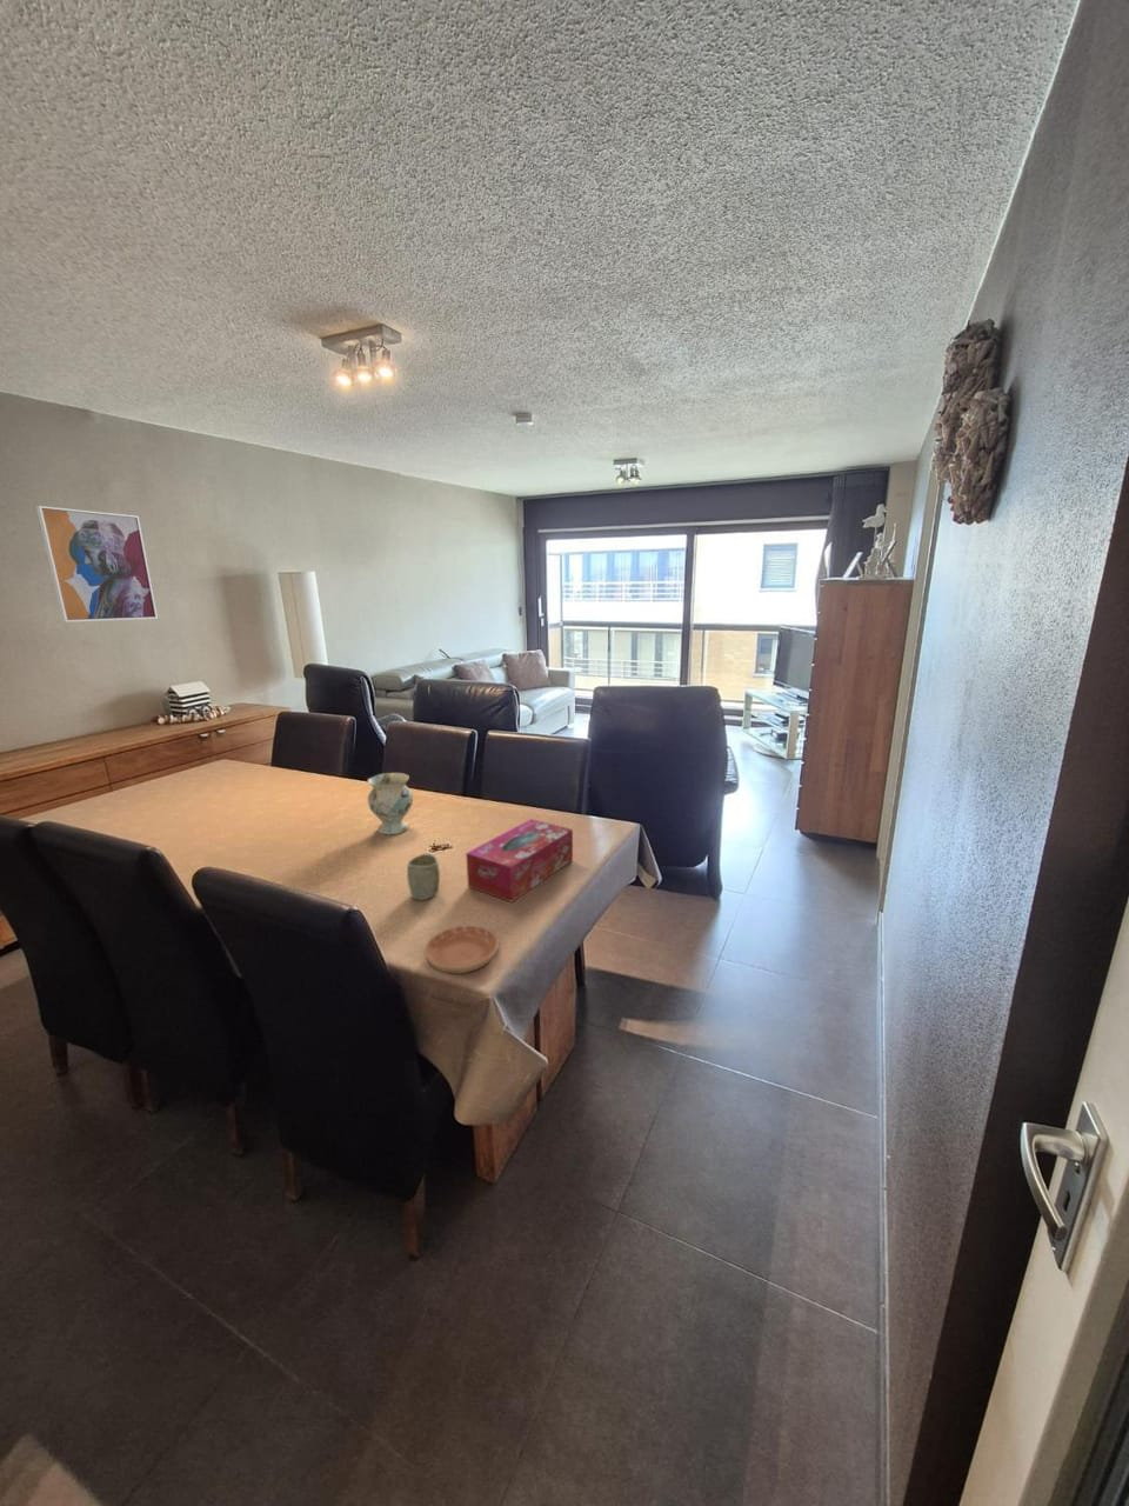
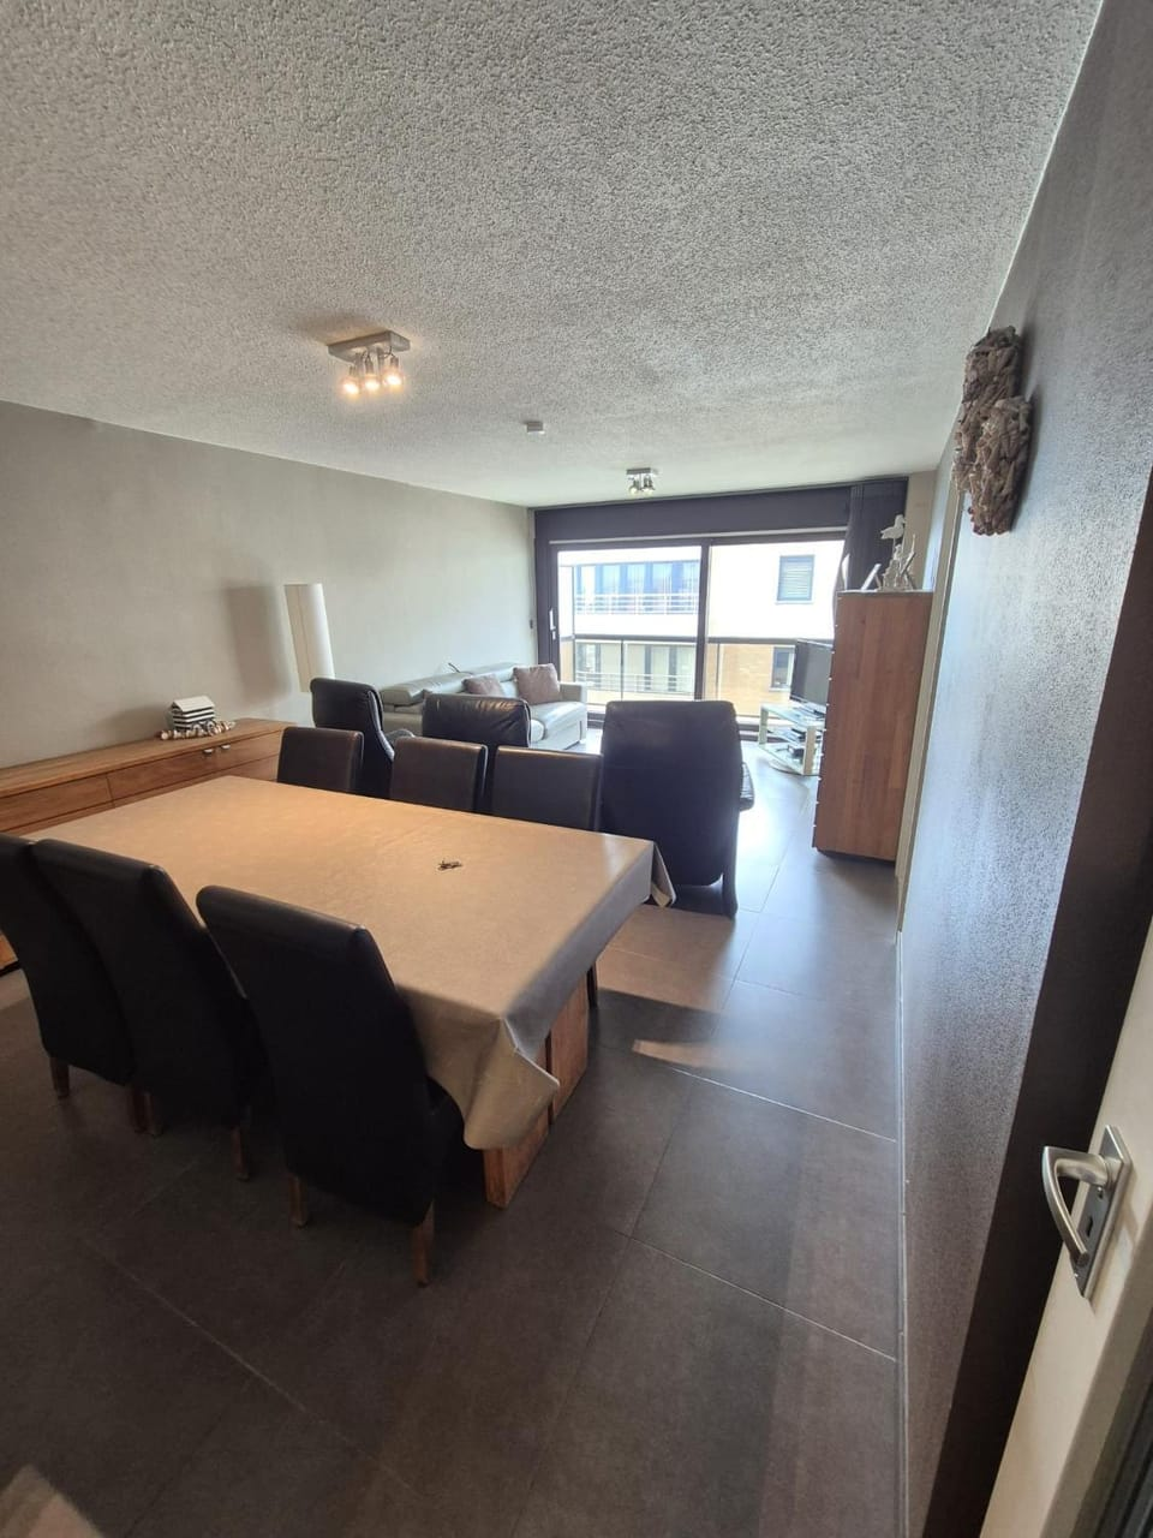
- vase (390, 804)
- tissue box (522, 856)
- saucer (463, 950)
- cup (423, 876)
- wall art (101, 566)
